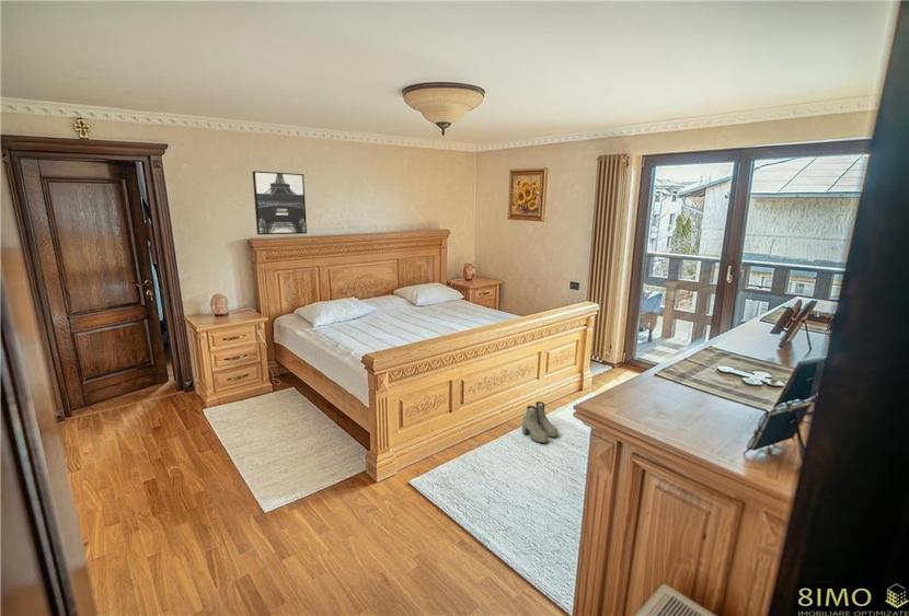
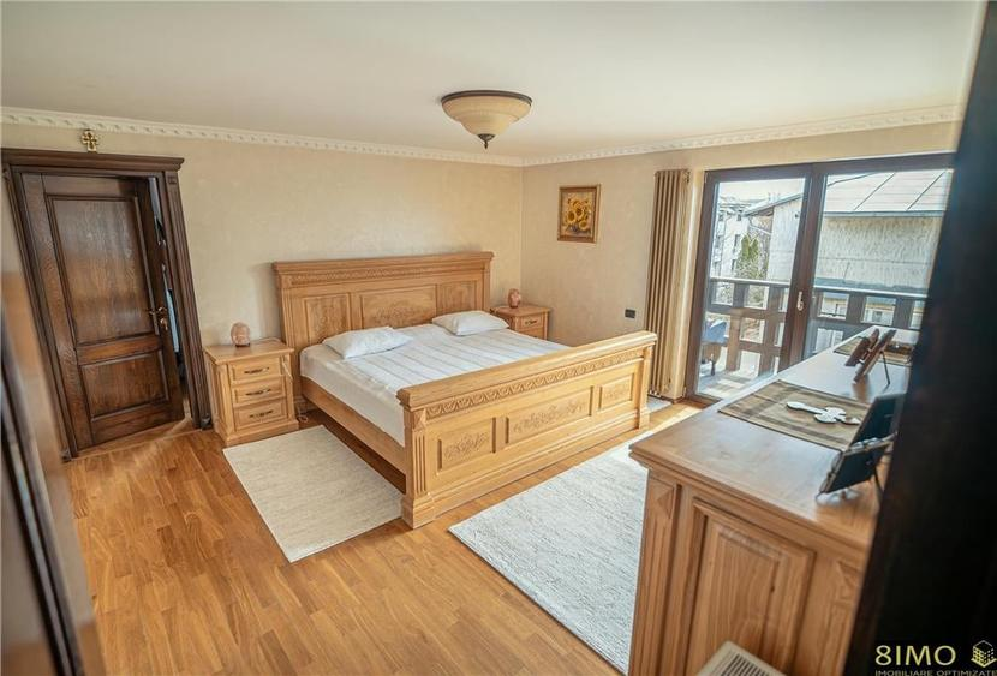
- wall art (280, 204)
- boots (540, 420)
